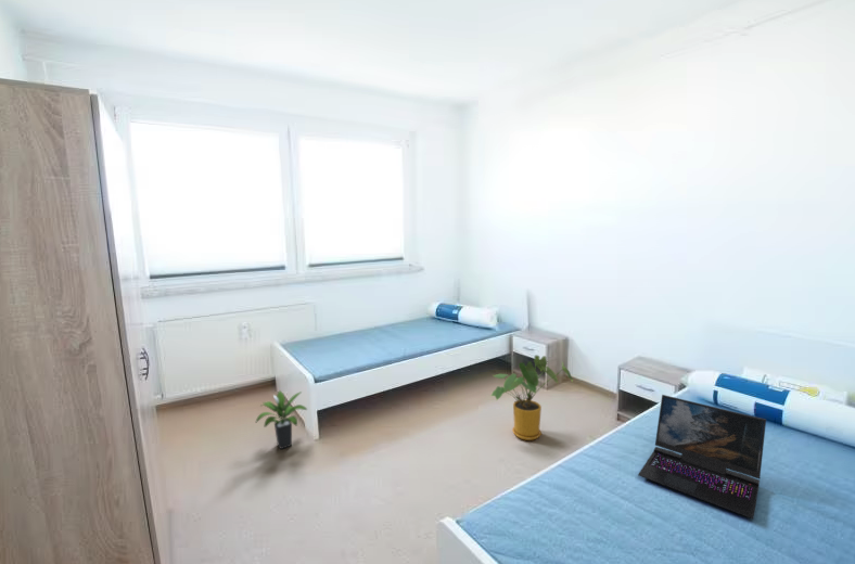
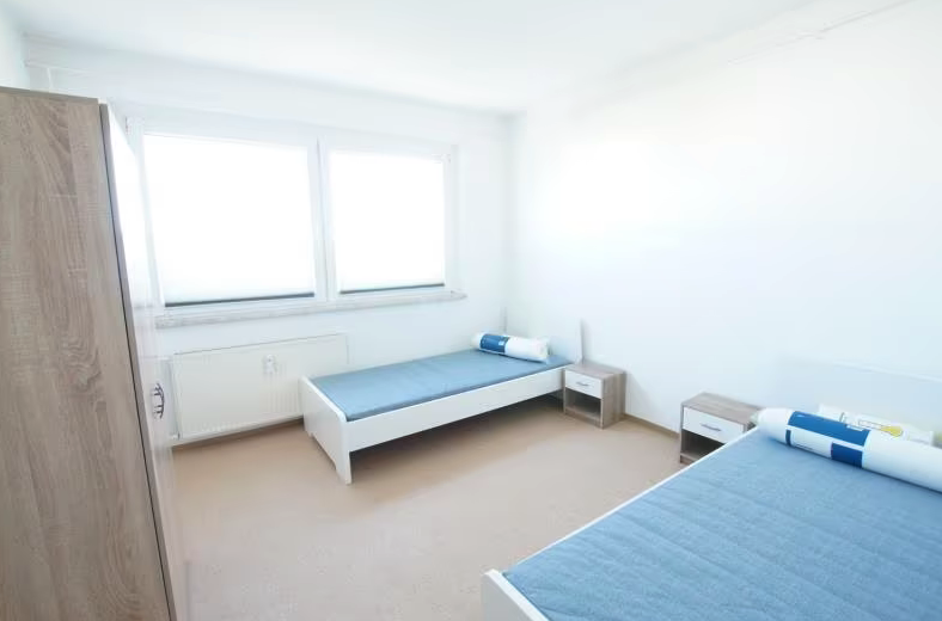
- potted plant (282, 419)
- laptop (701, 449)
- house plant (527, 396)
